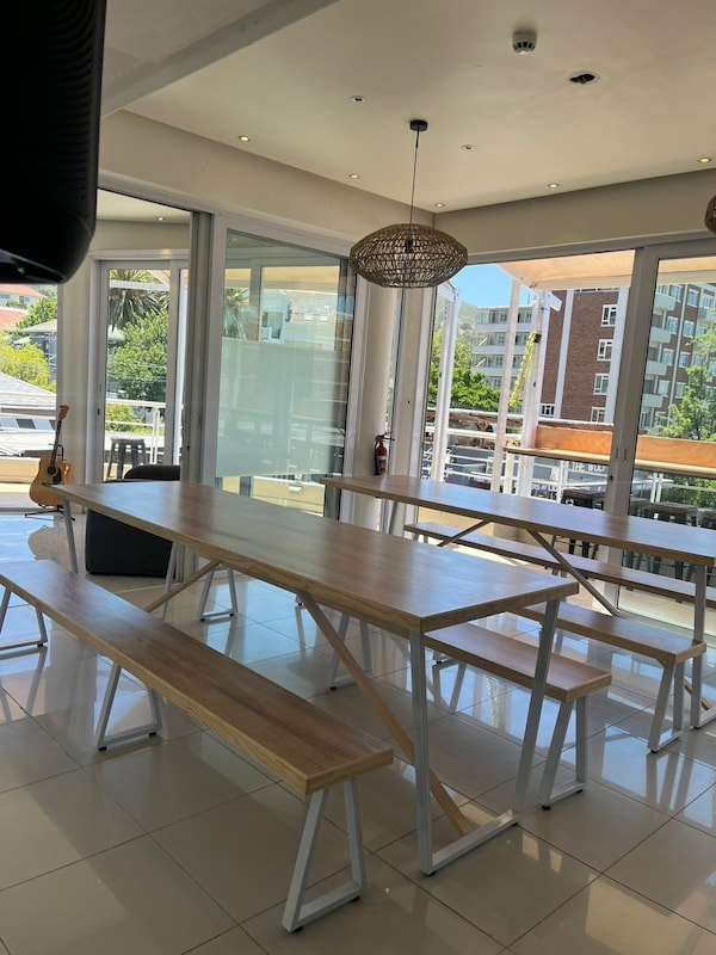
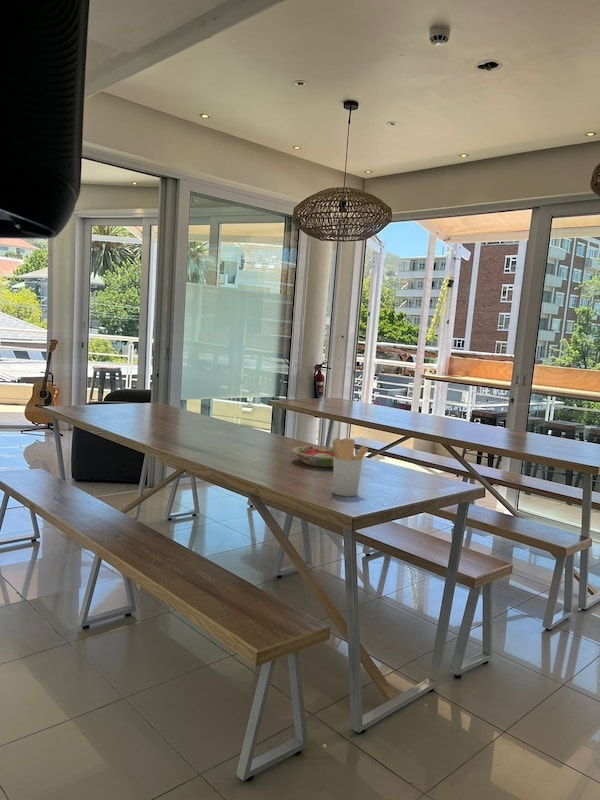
+ utensil holder (345, 465)
+ bowl (321, 457)
